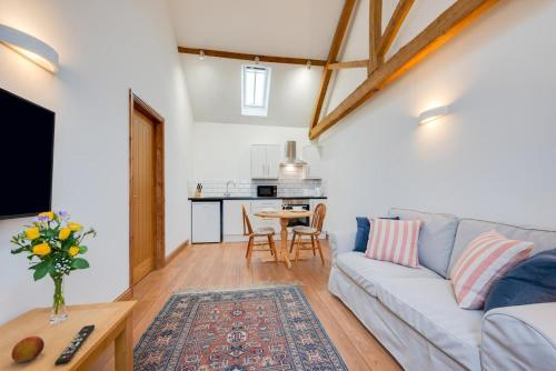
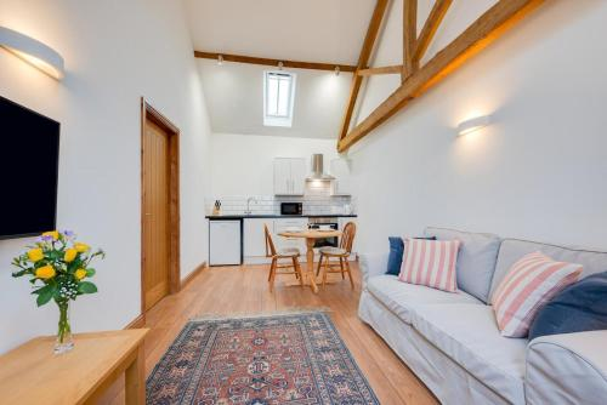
- fruit (28, 348)
- remote control (77, 342)
